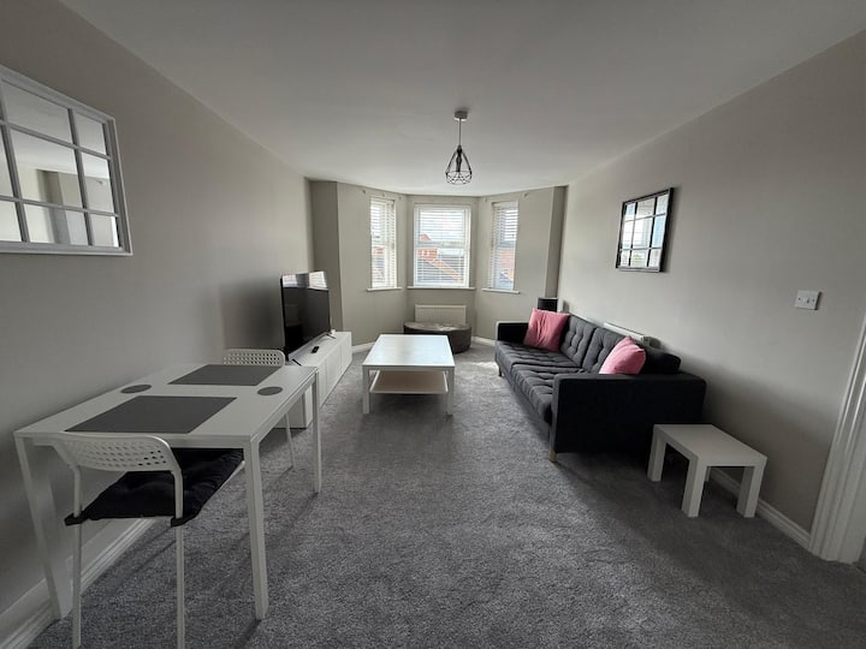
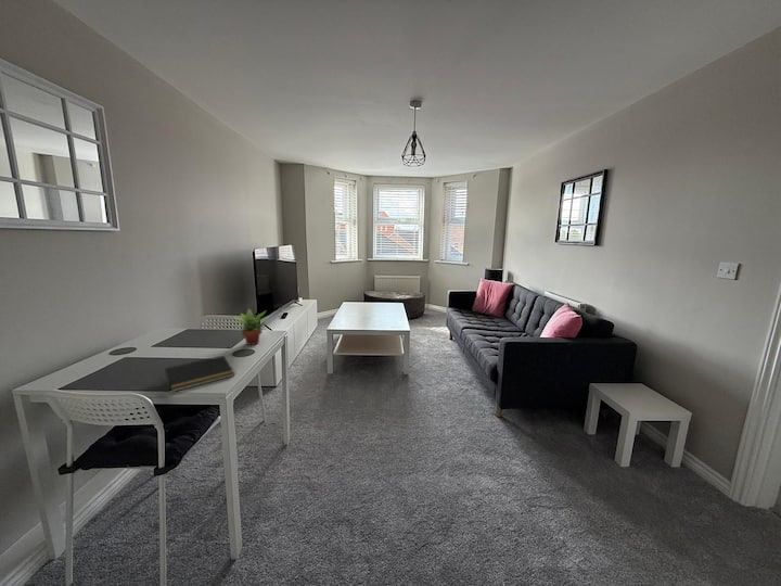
+ notepad (201, 371)
+ succulent plant (253, 327)
